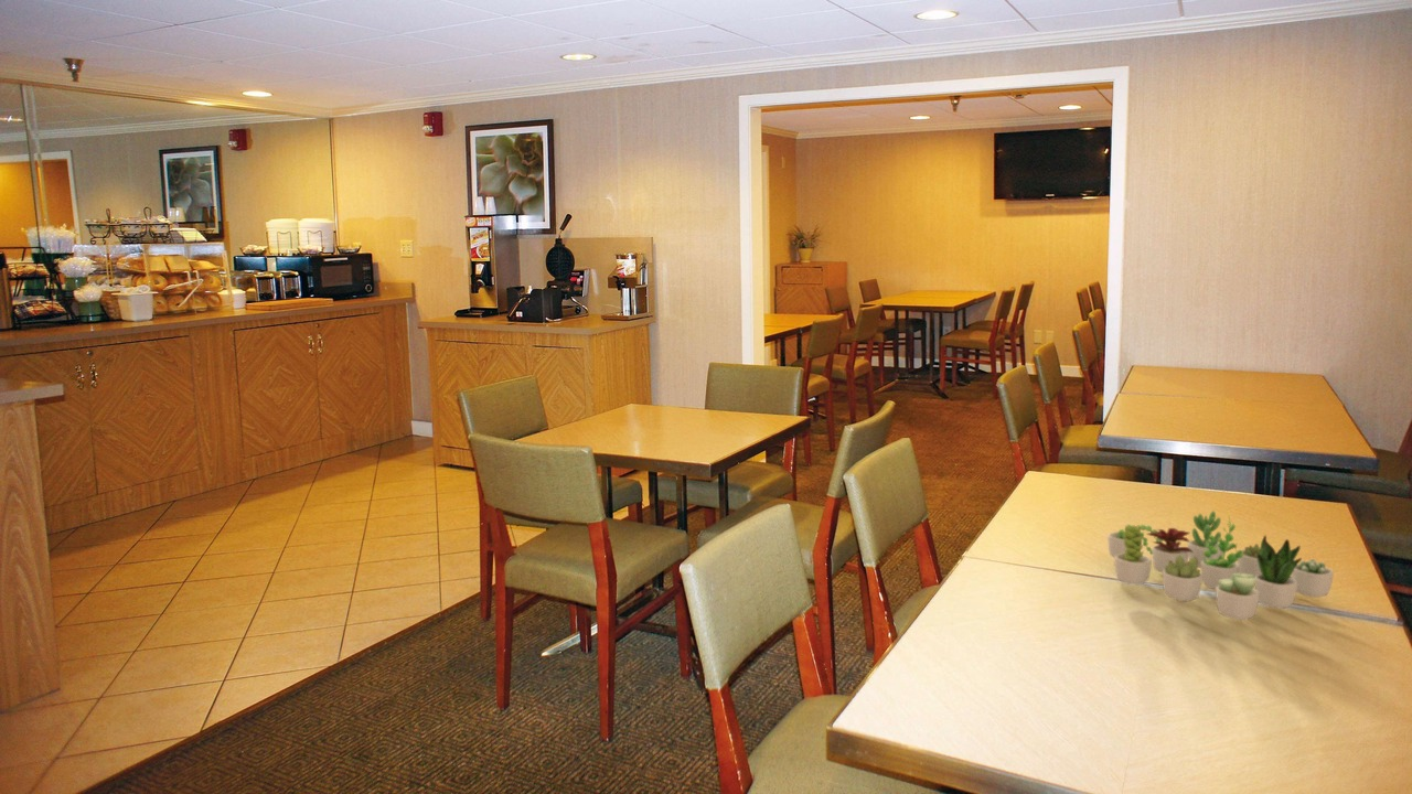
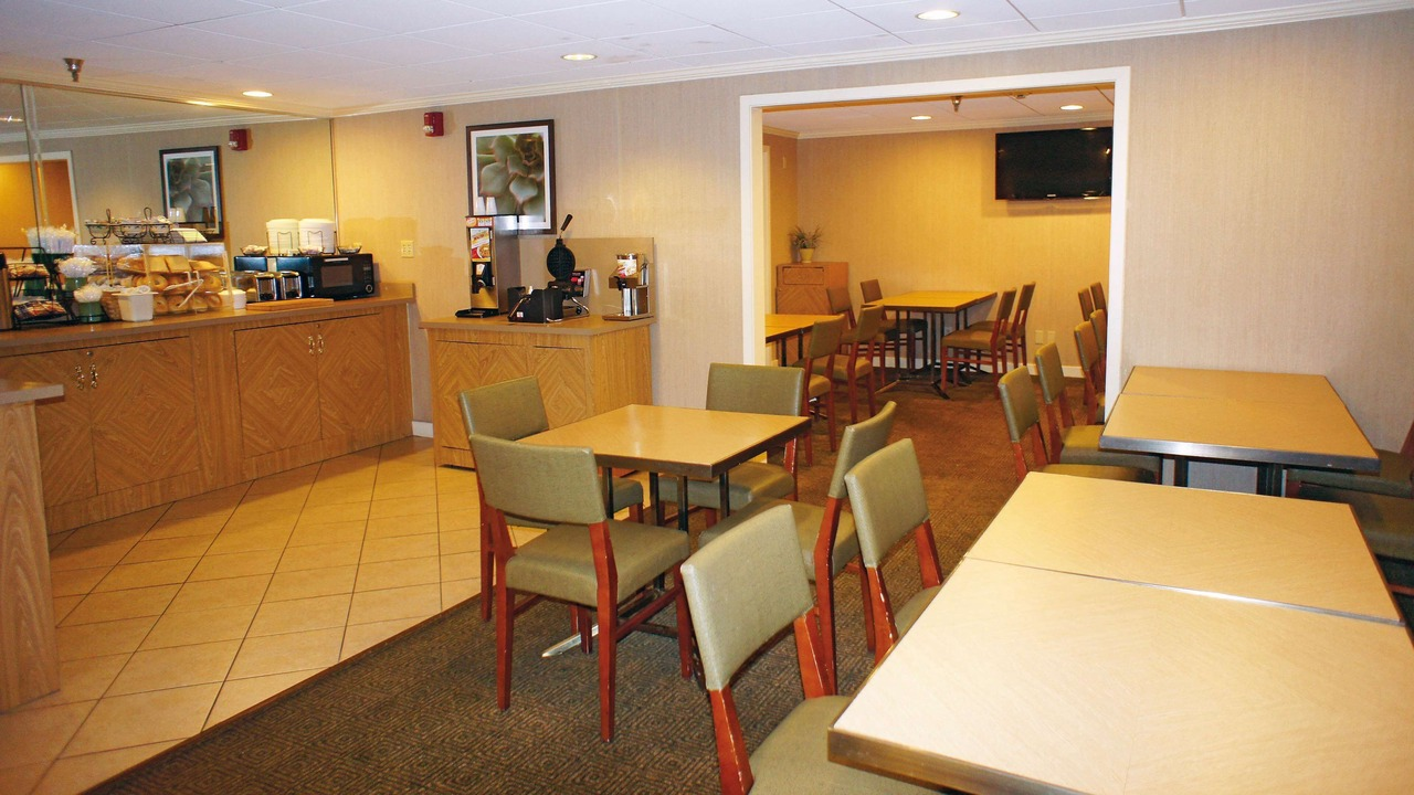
- succulent plant (1213, 550)
